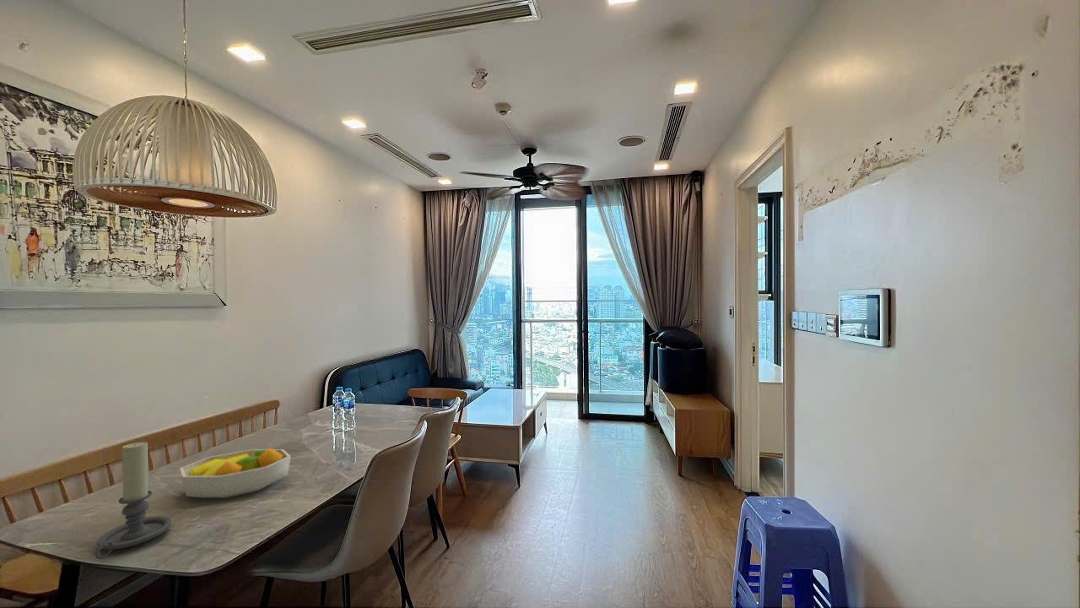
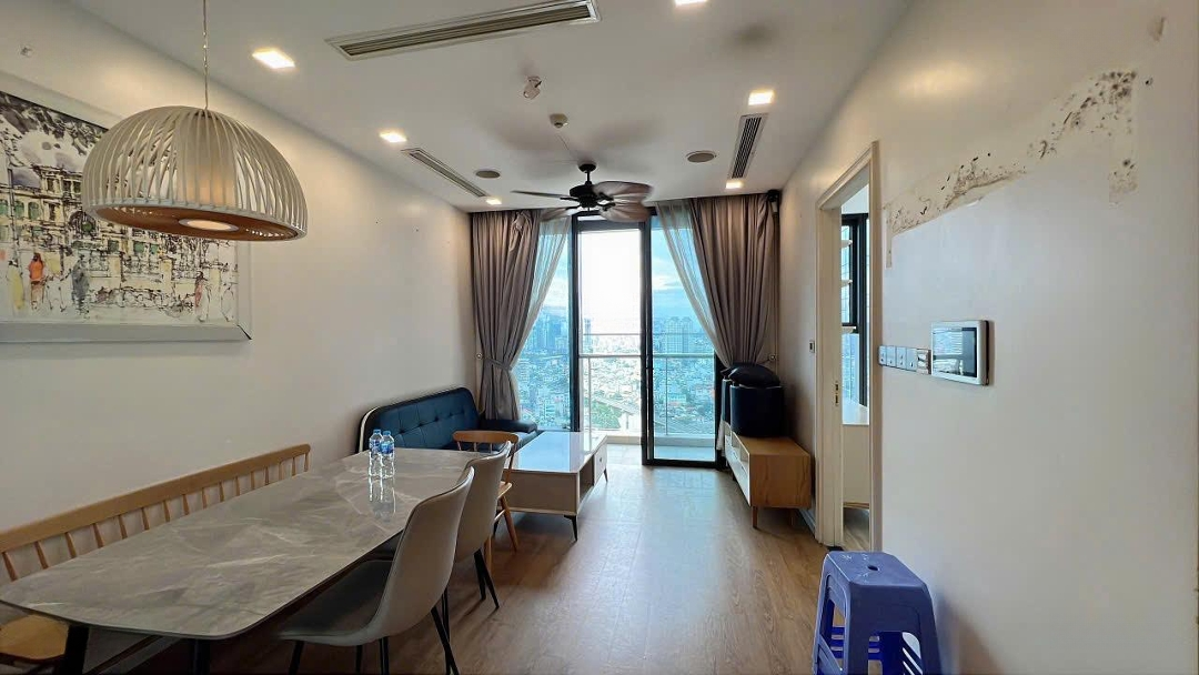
- fruit bowl (237, 468)
- candle holder (130, 493)
